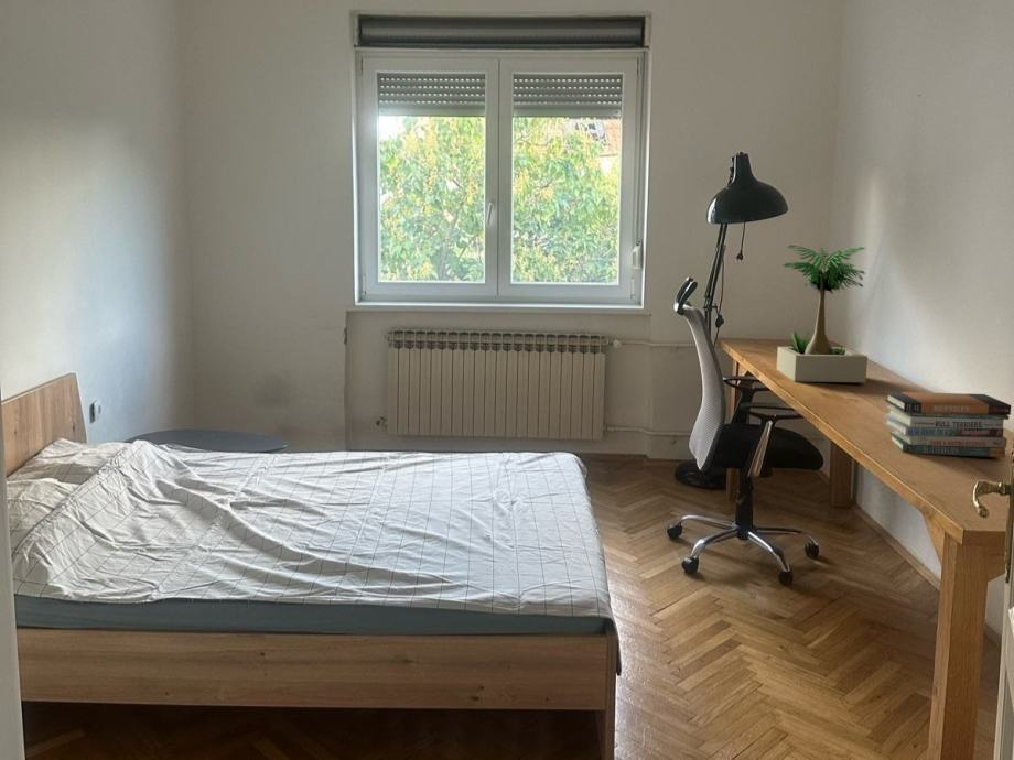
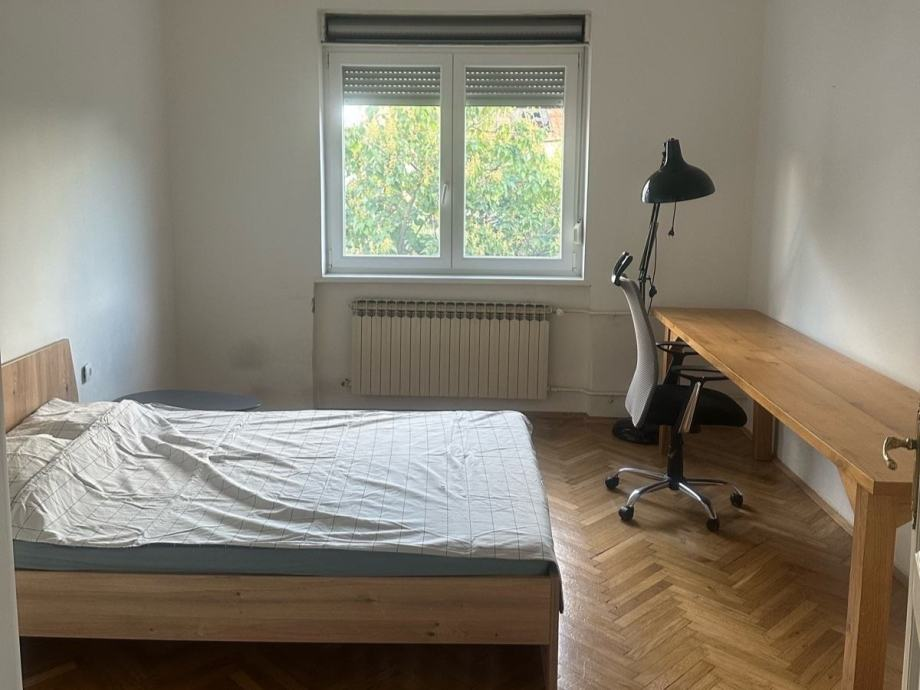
- book stack (943, 423)
- potted plant (818, 311)
